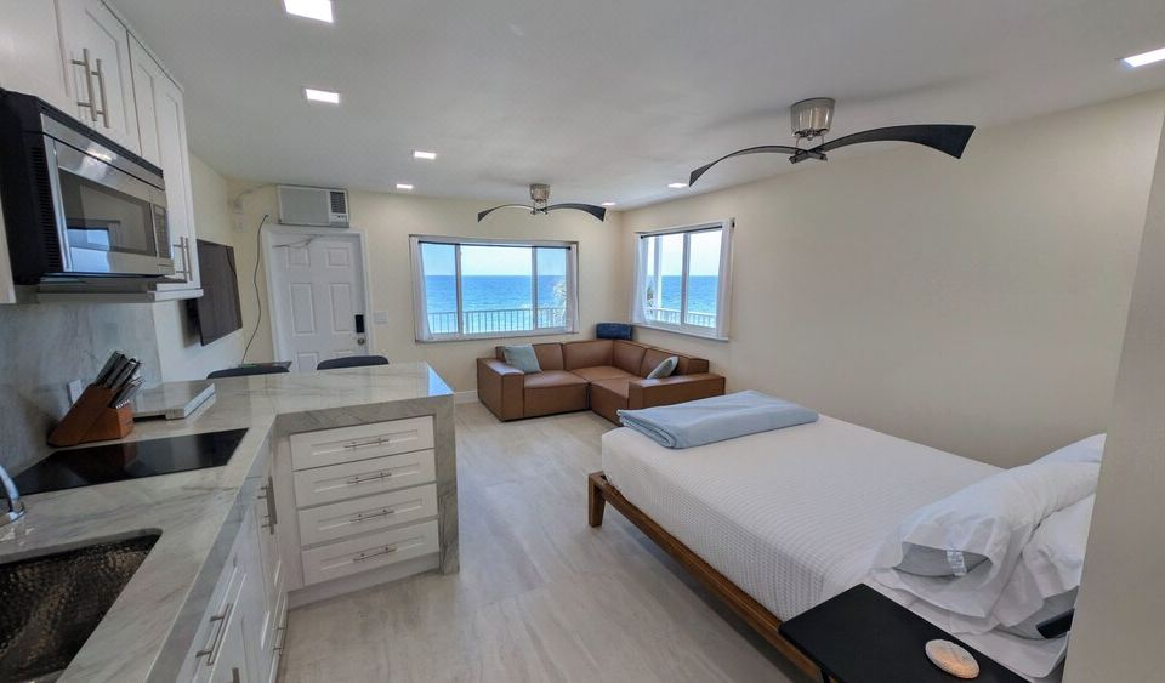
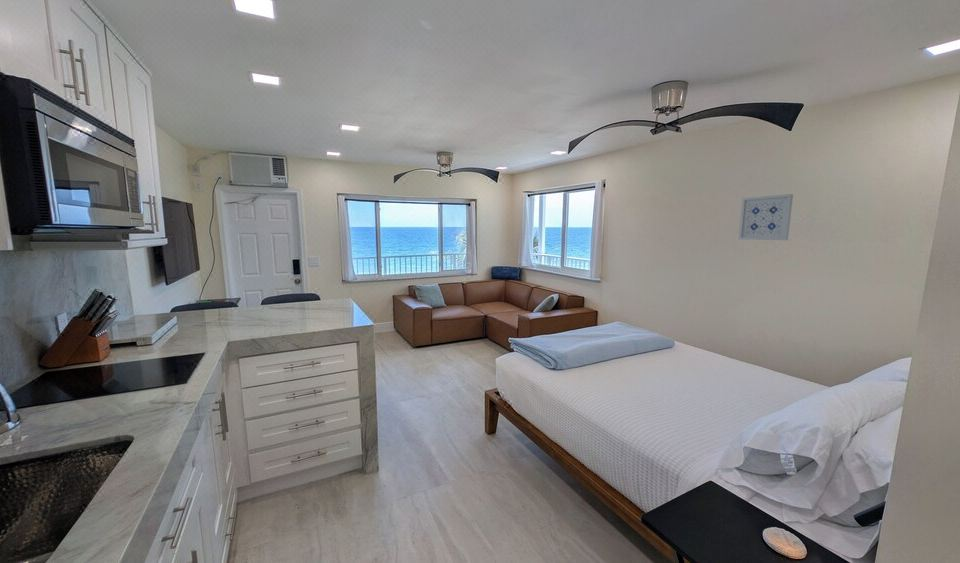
+ wall art (764, 218)
